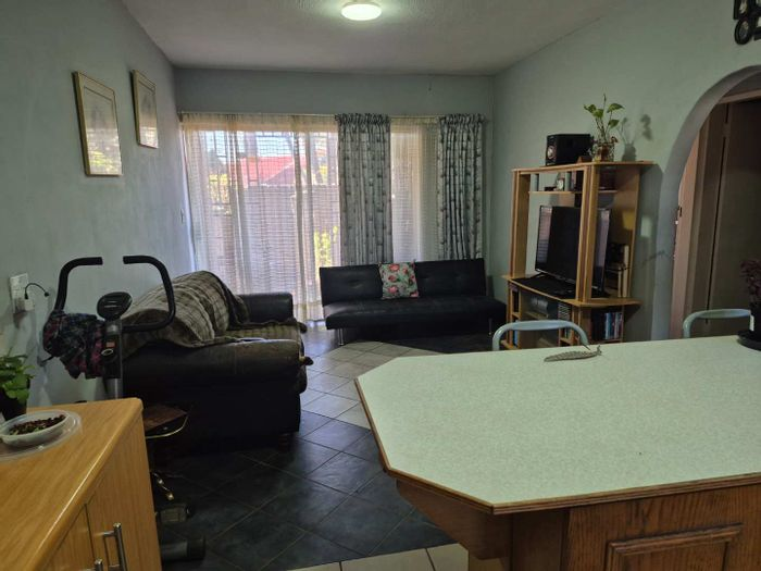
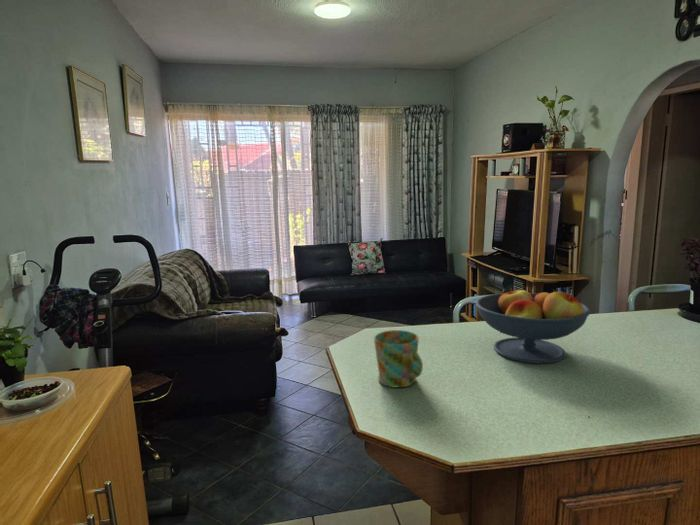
+ fruit bowl (529, 319)
+ mug (400, 360)
